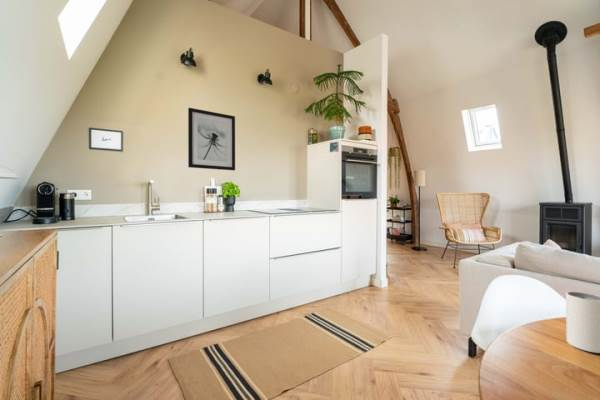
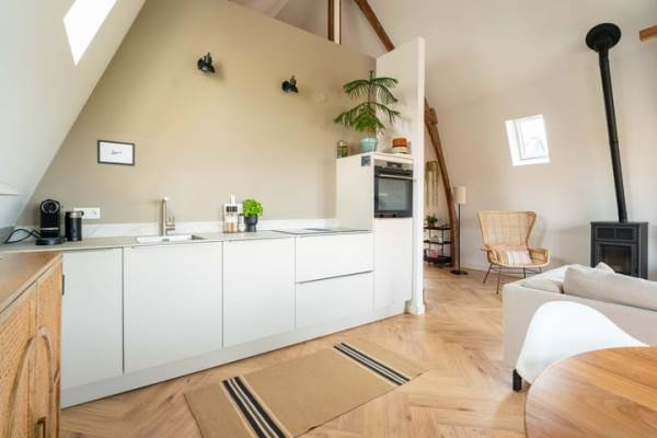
- wall art (212, 140)
- mug (586, 318)
